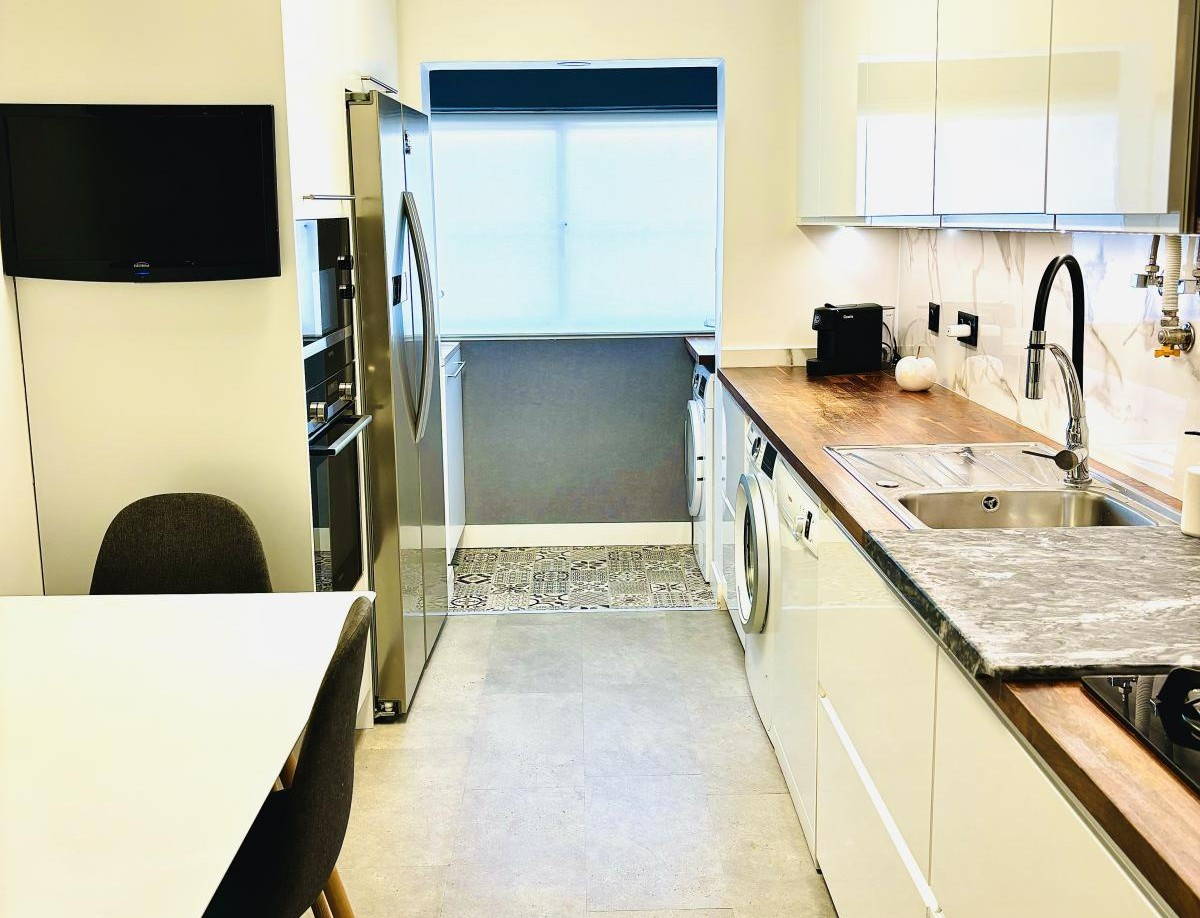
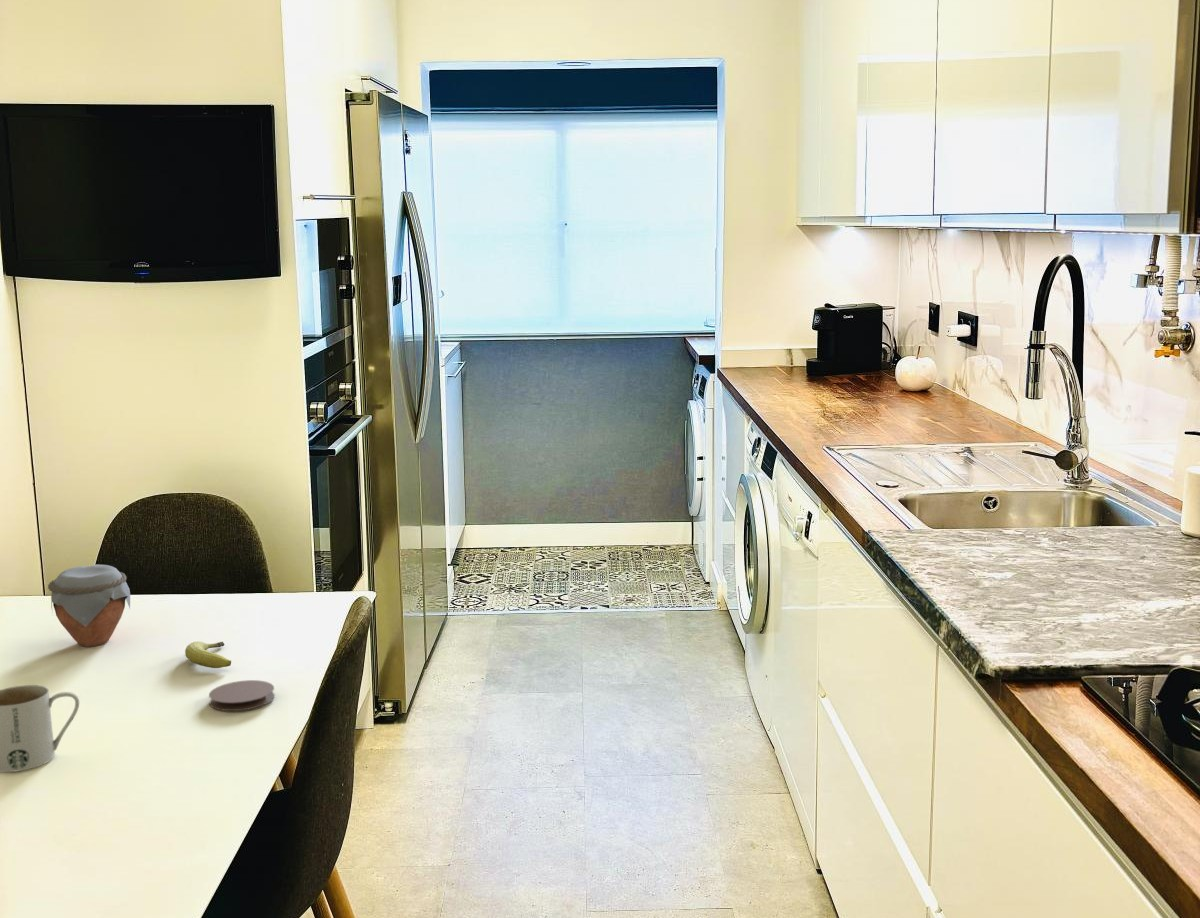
+ fruit (207, 651)
+ mug (34, 725)
+ coaster (242, 695)
+ jar (90, 606)
